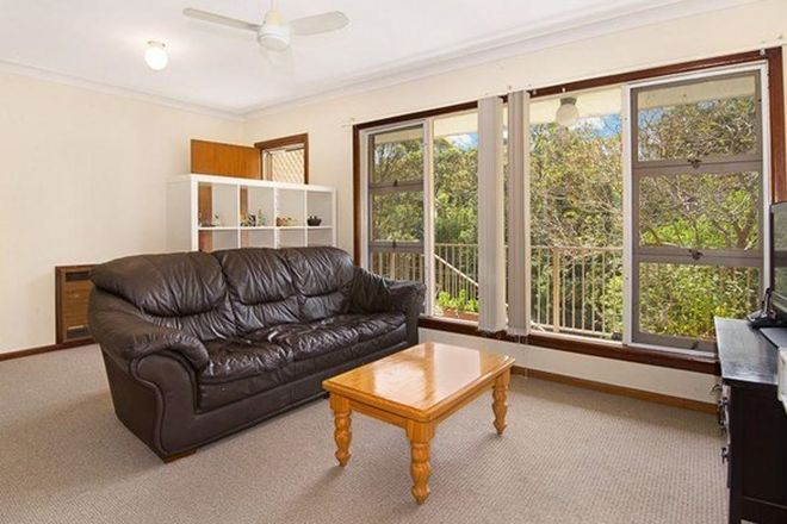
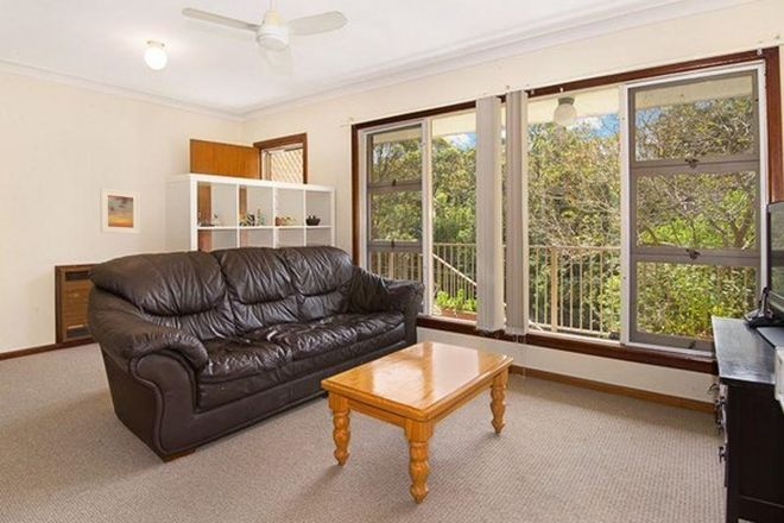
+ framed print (120, 212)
